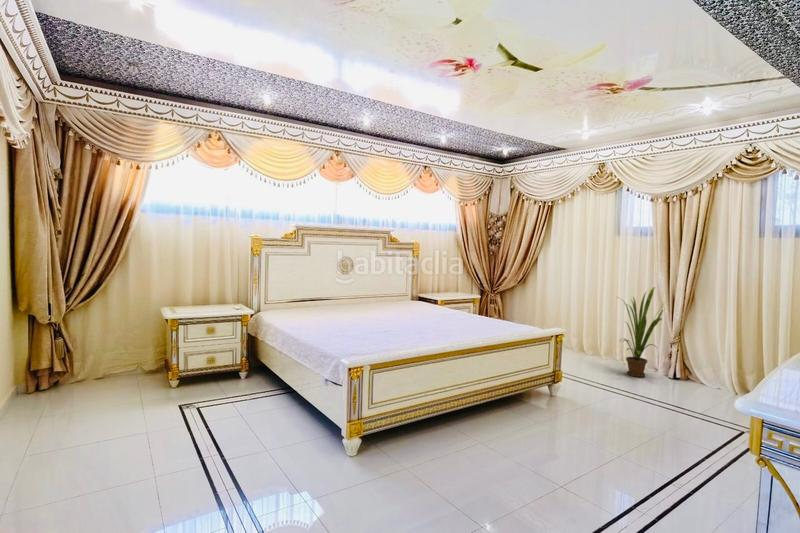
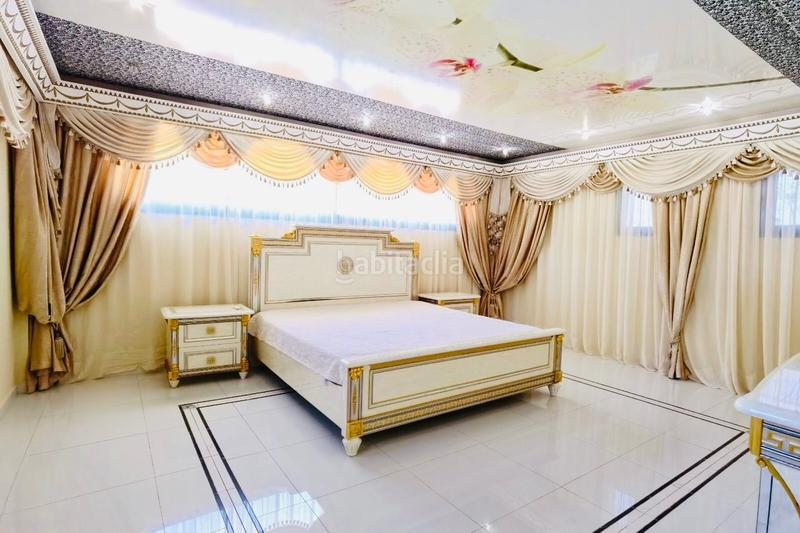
- house plant (638, 330)
